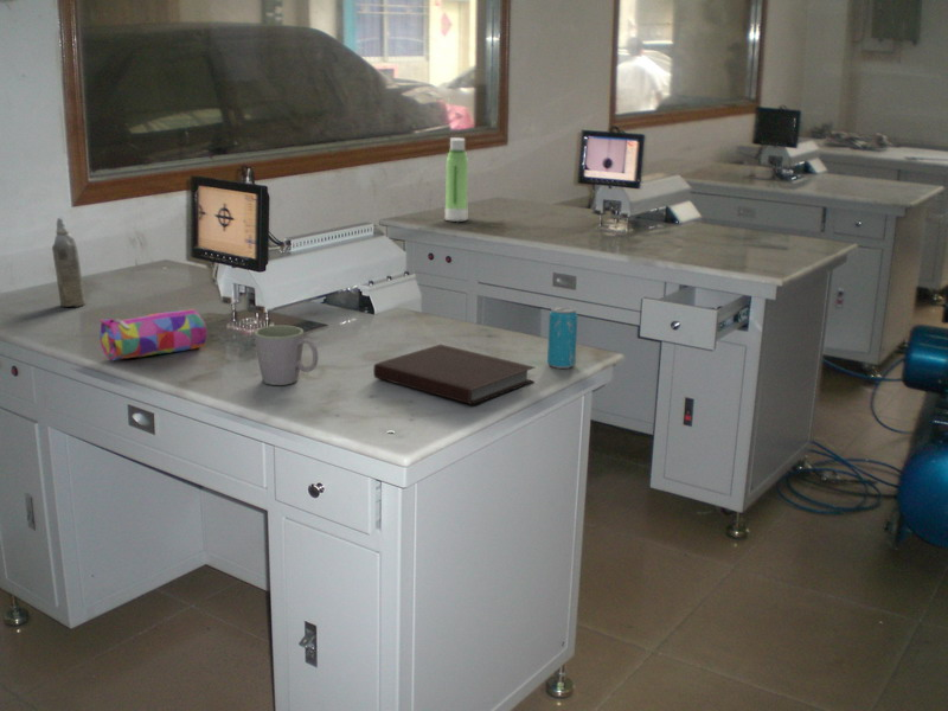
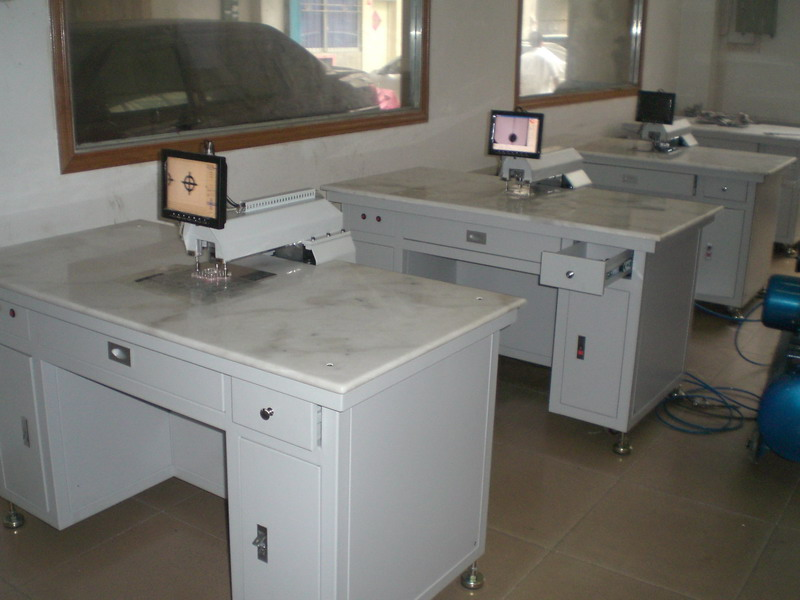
- notebook (454, 372)
- aerosol can (68, 262)
- water bottle (456, 179)
- pencil case (153, 333)
- mug (287, 357)
- beverage can (562, 337)
